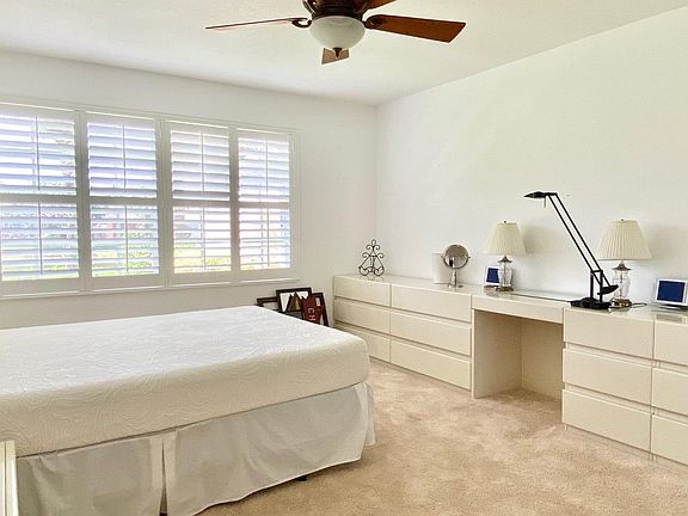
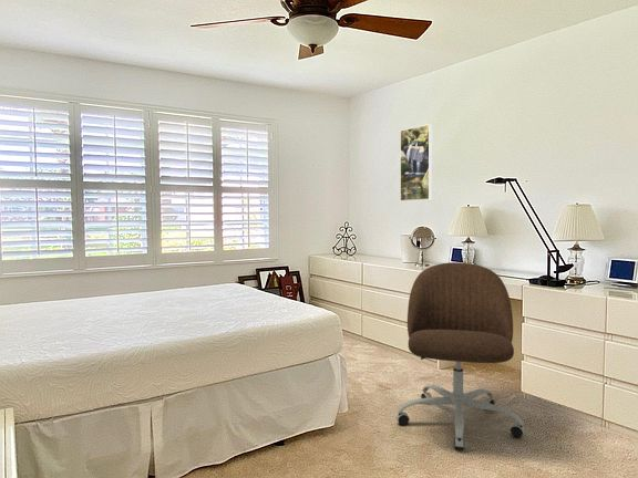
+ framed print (415, 164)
+ office chair (459, 345)
